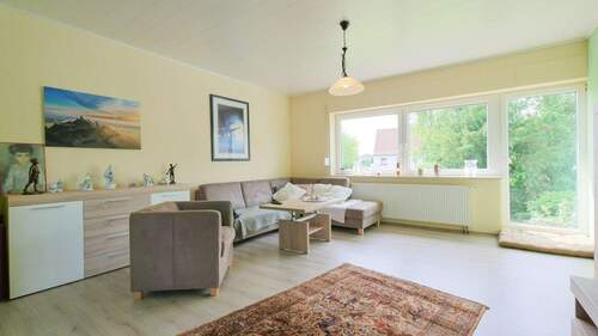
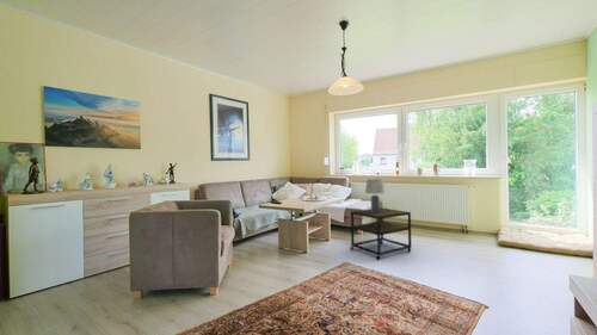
+ side table (380, 231)
+ lamp (375, 196)
